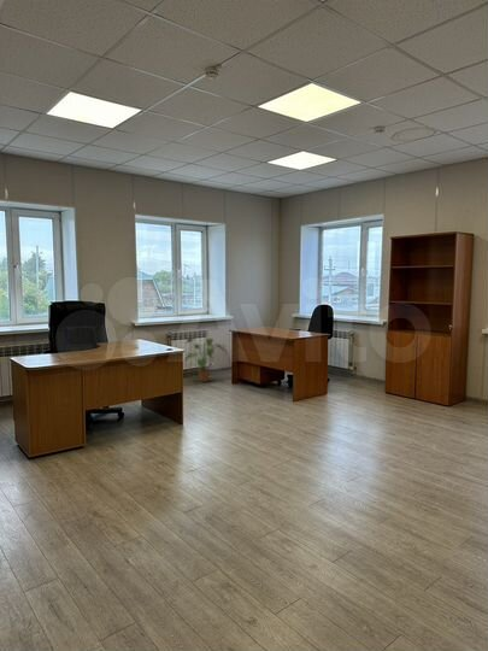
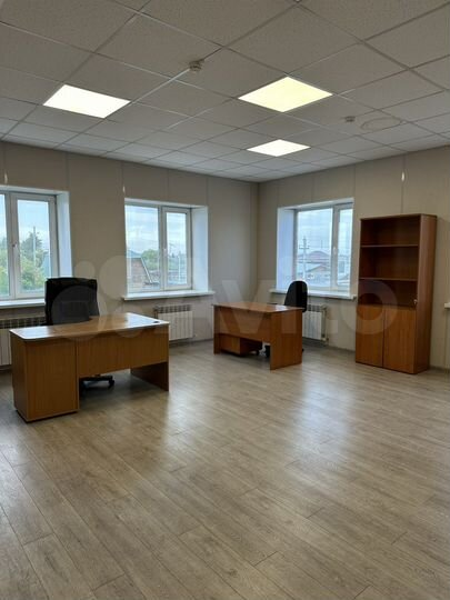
- house plant (204, 357)
